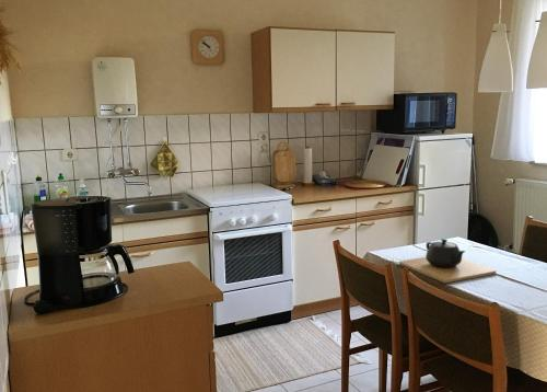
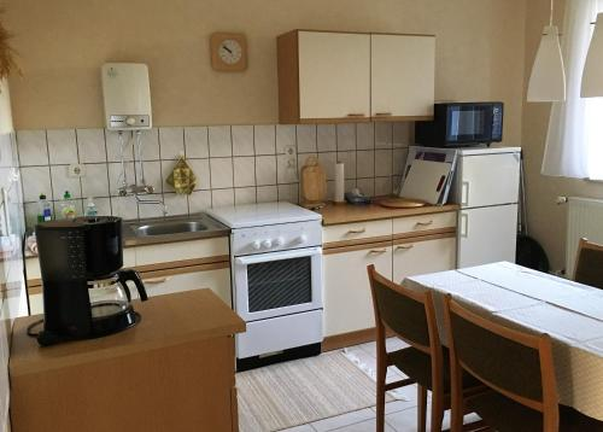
- teapot (445, 254)
